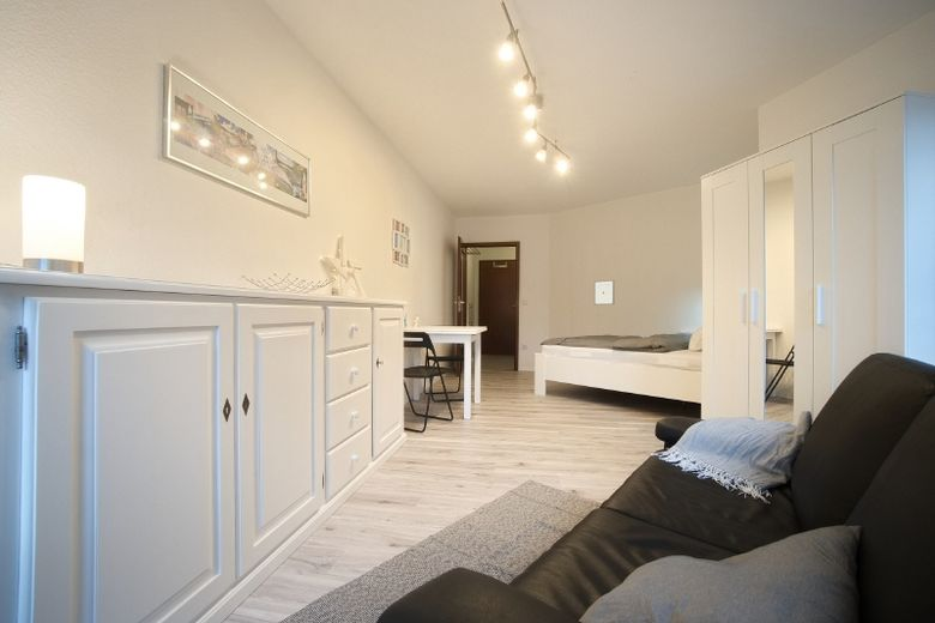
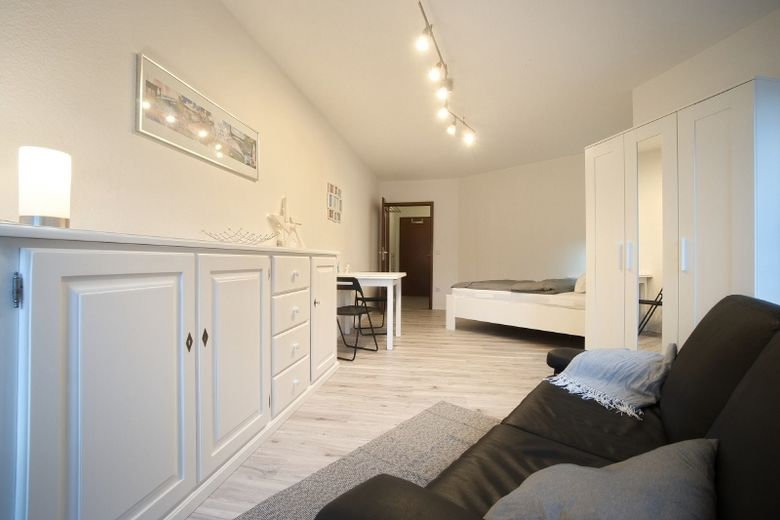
- wall art (603, 292)
